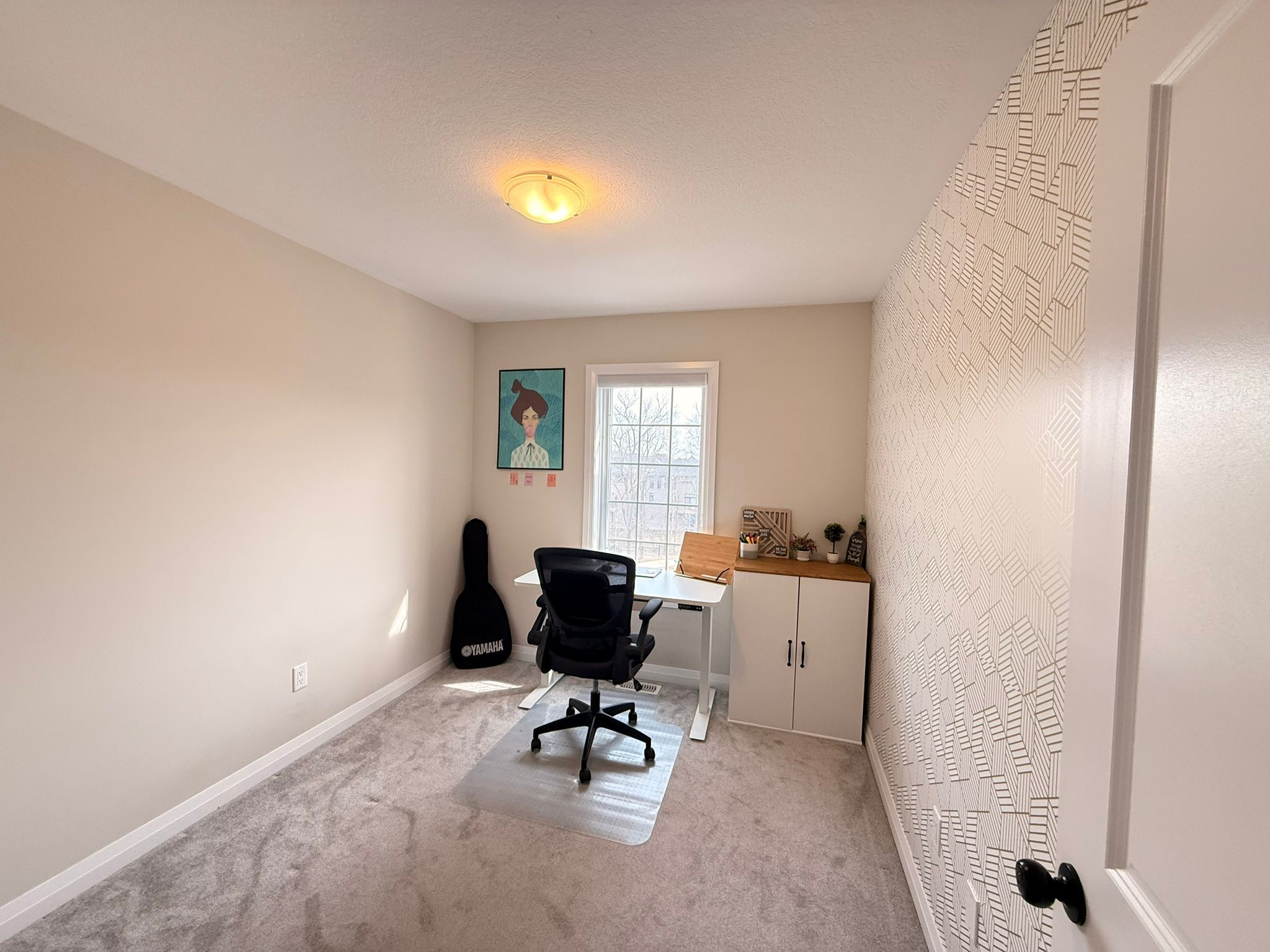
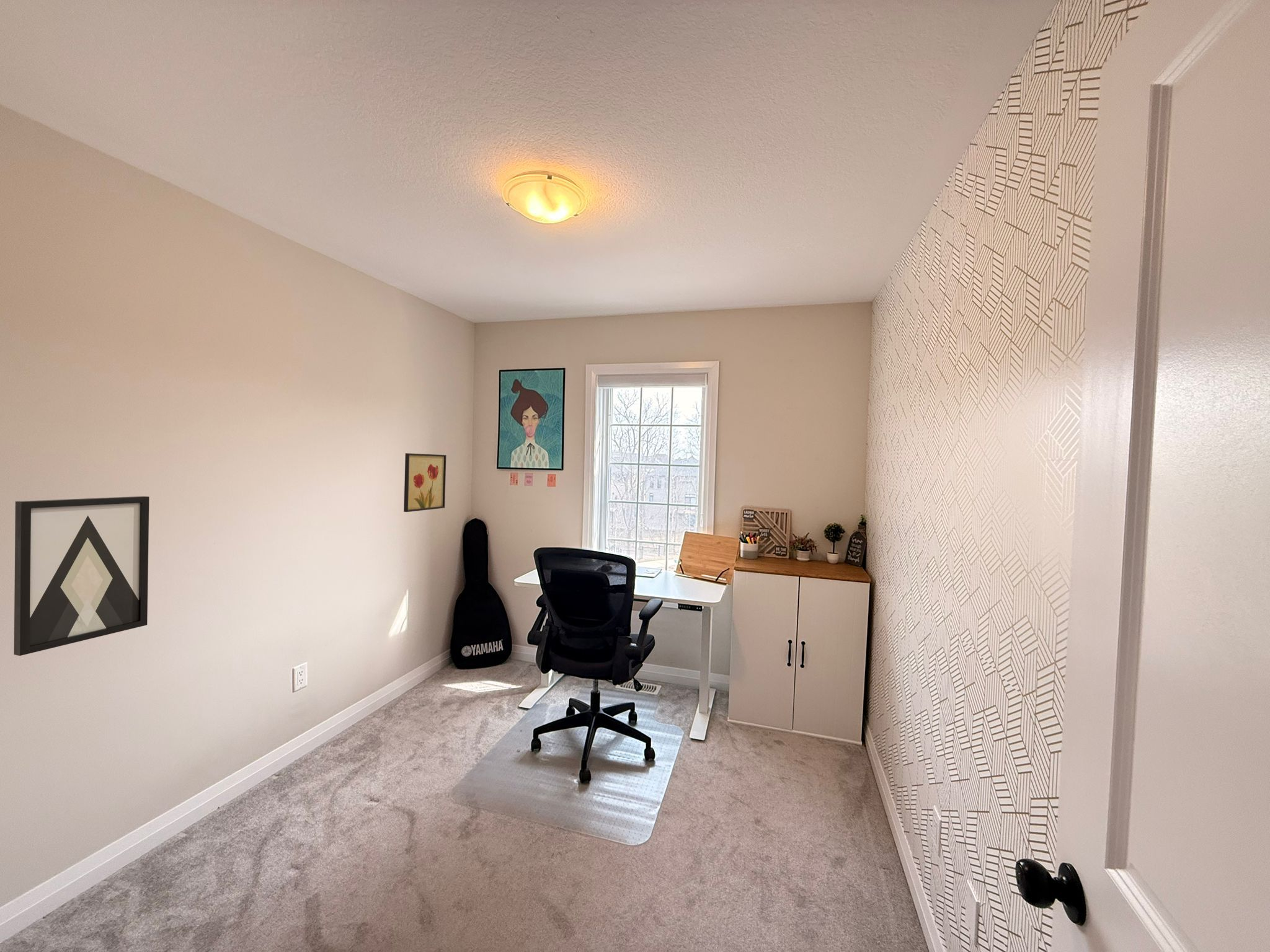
+ wall art (87, 568)
+ wall art (425, 482)
